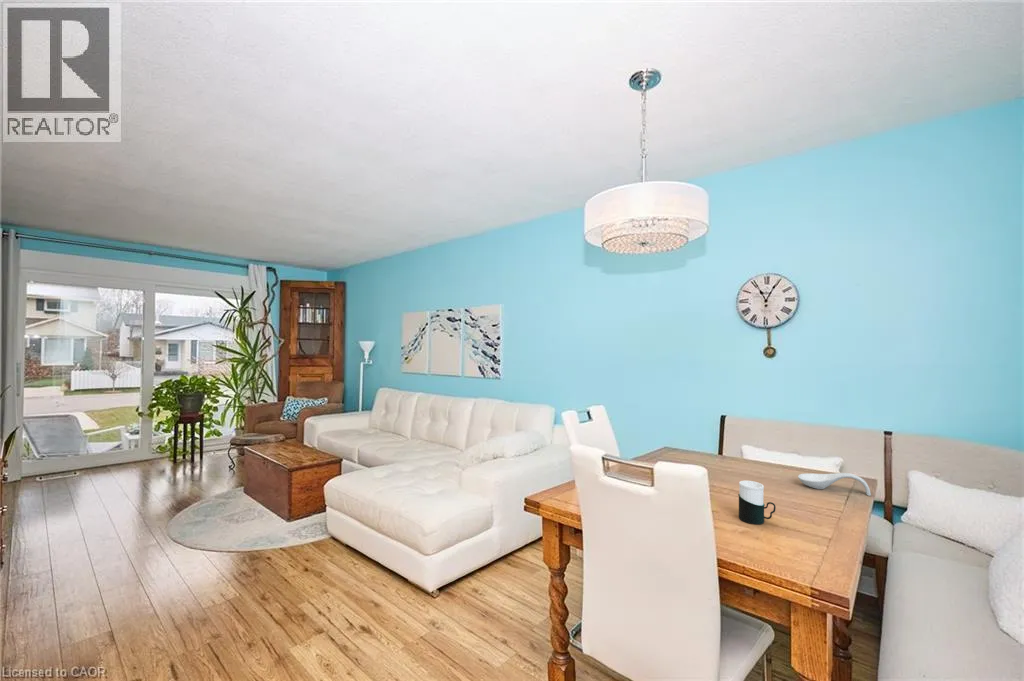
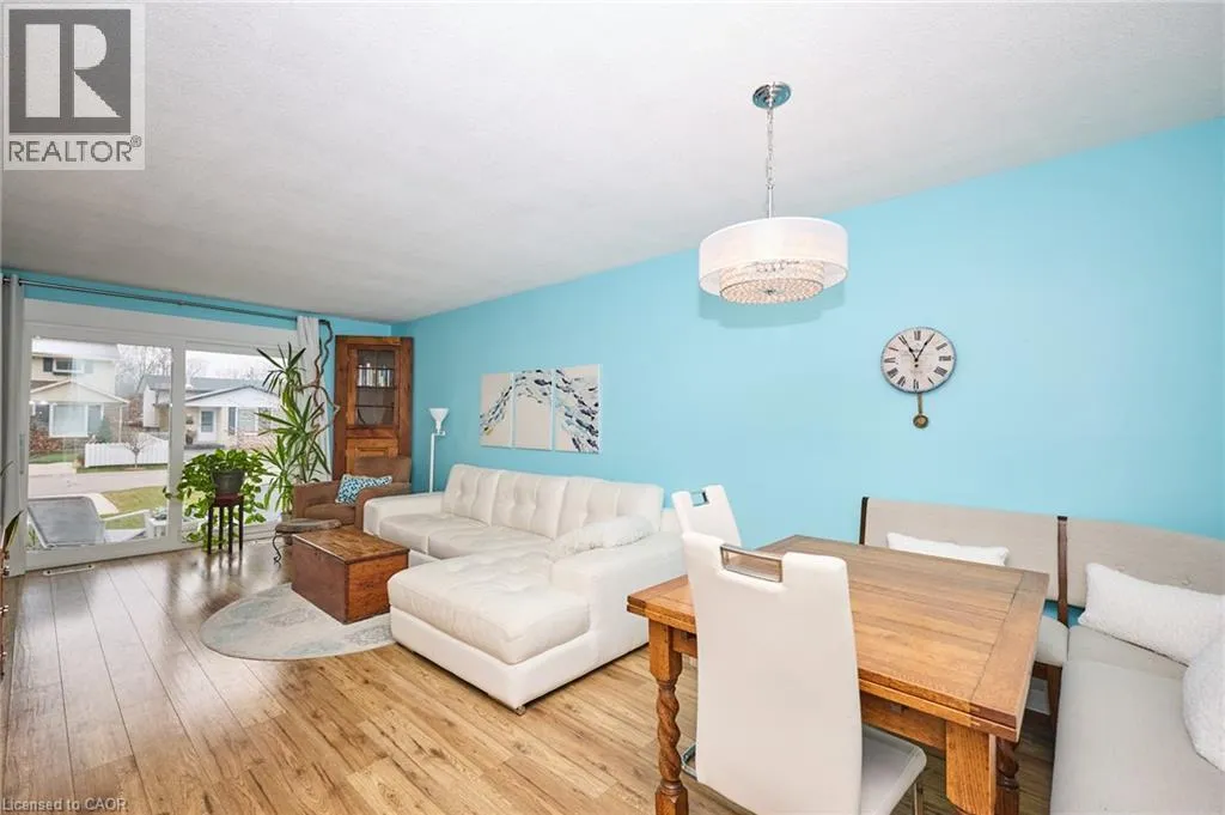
- cup (756, 502)
- spoon rest (832, 480)
